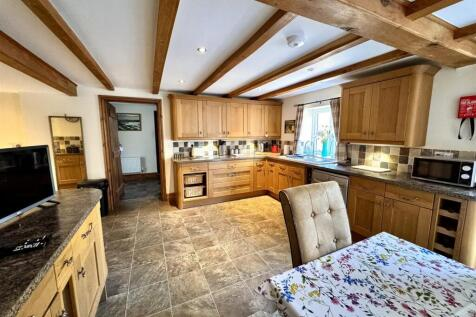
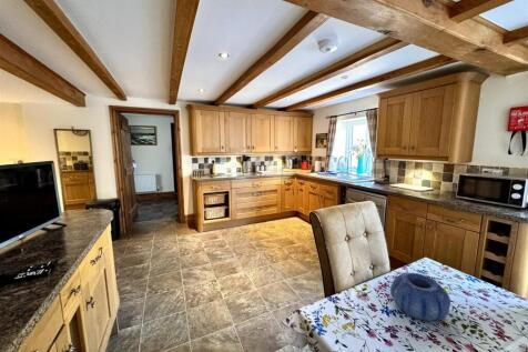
+ decorative bowl (418, 294)
